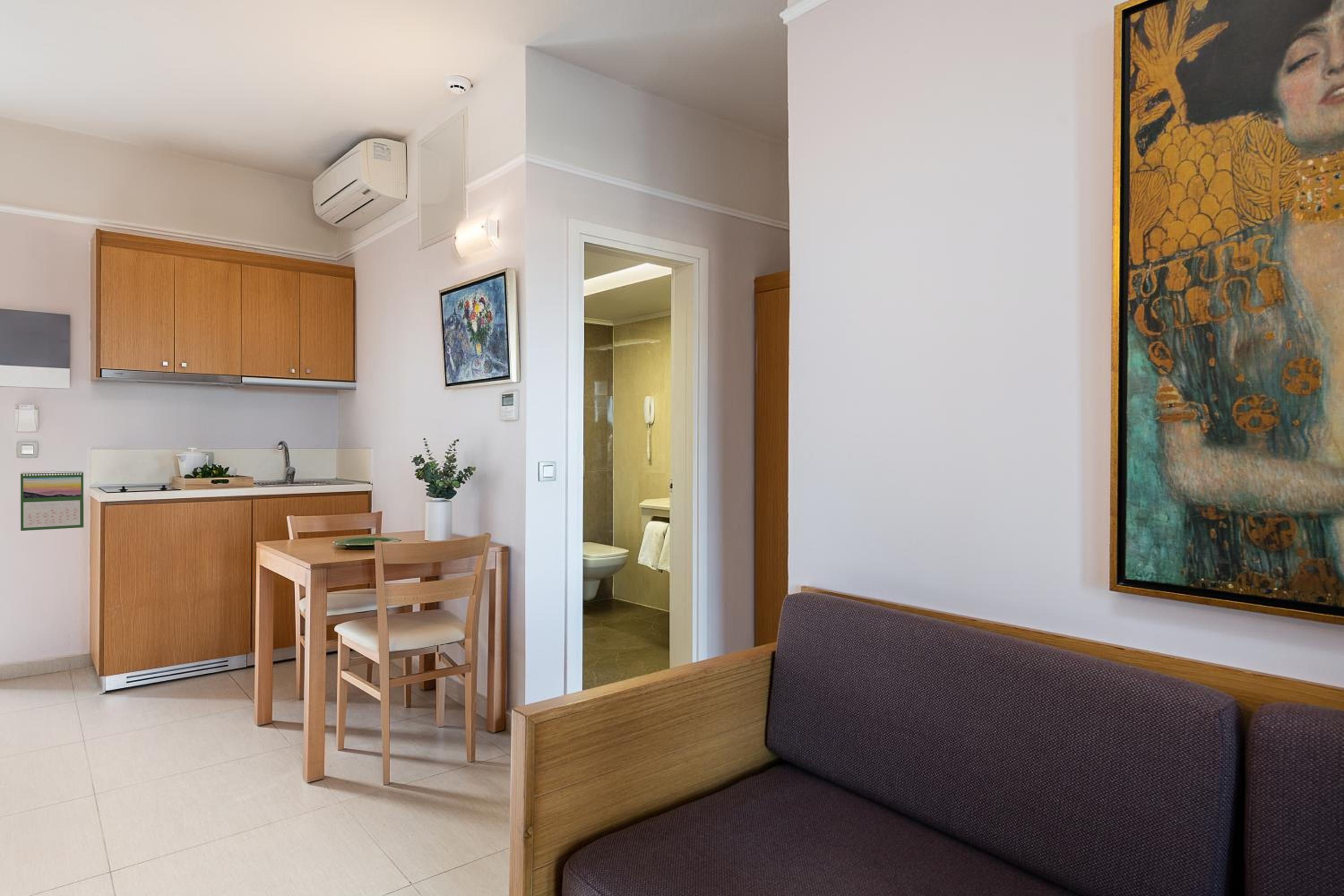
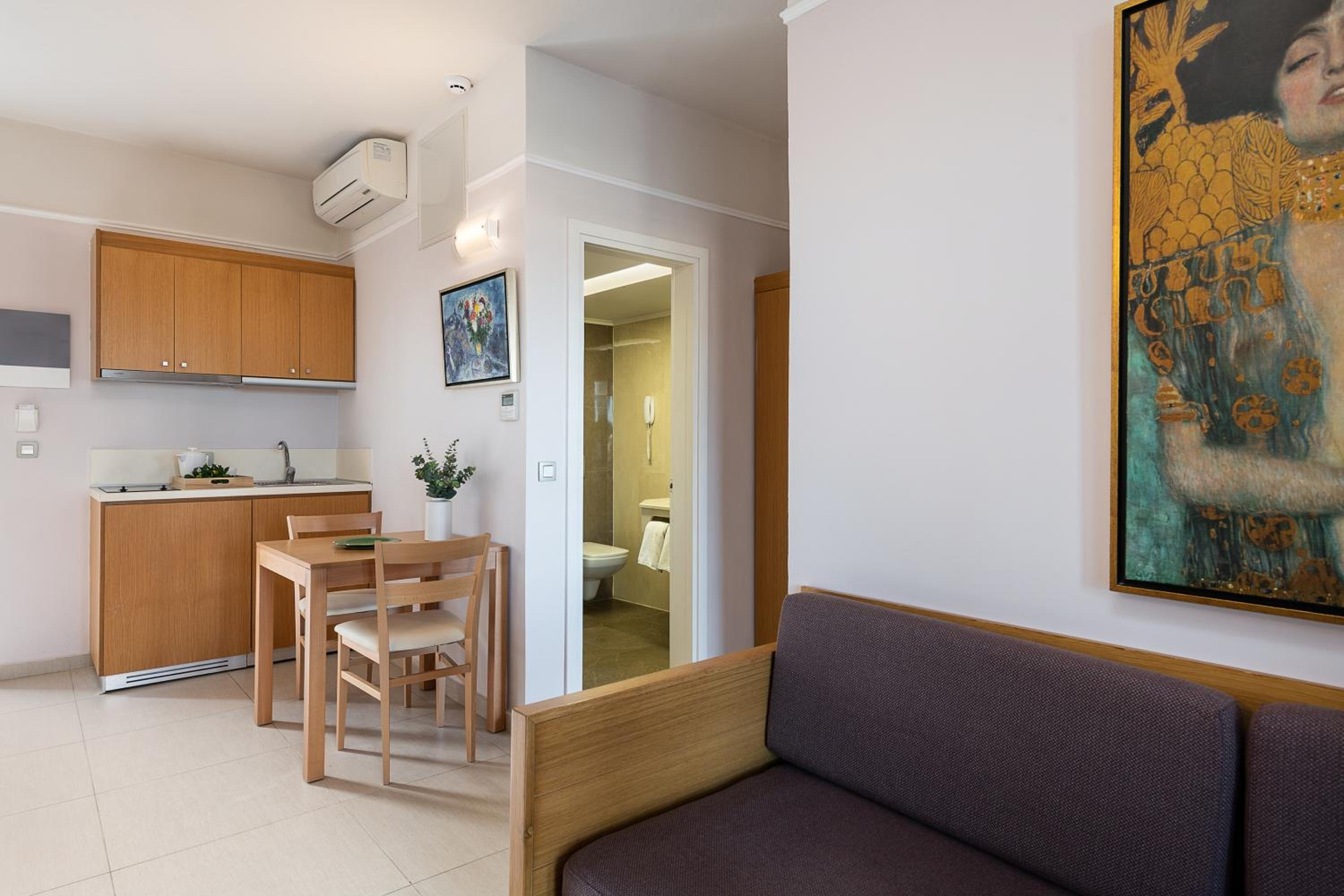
- calendar (52, 500)
